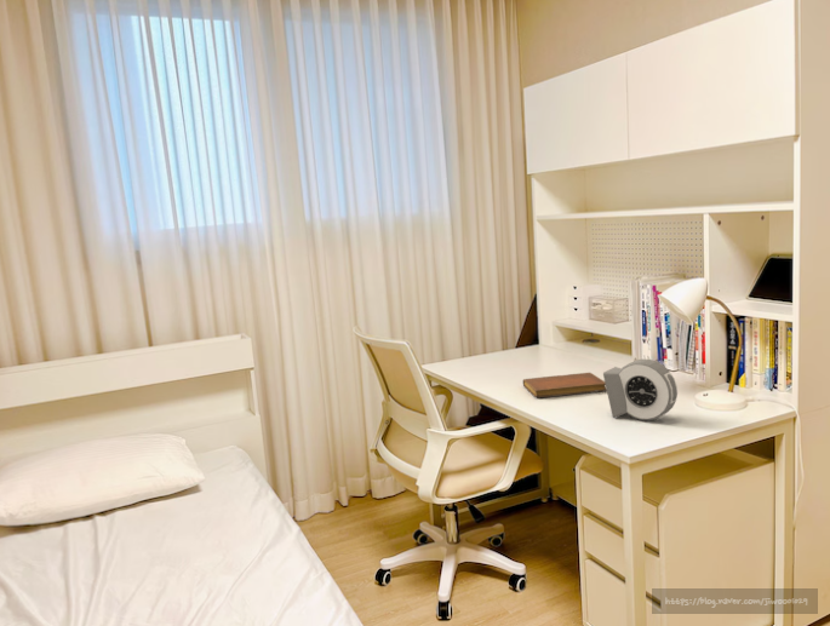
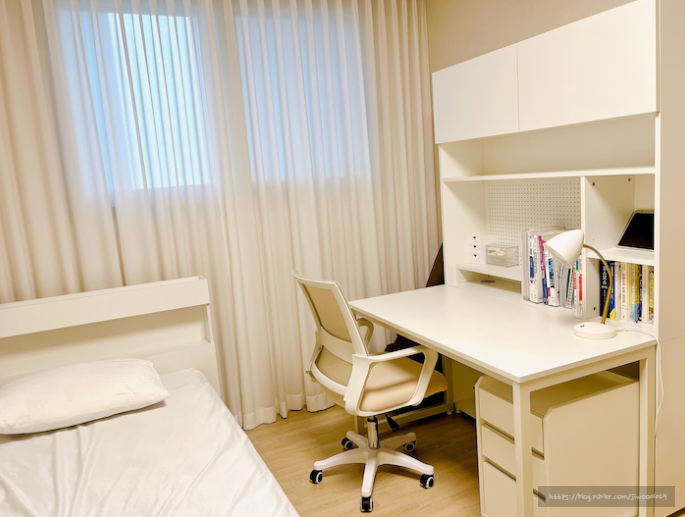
- alarm clock (641, 389)
- notebook (563, 384)
